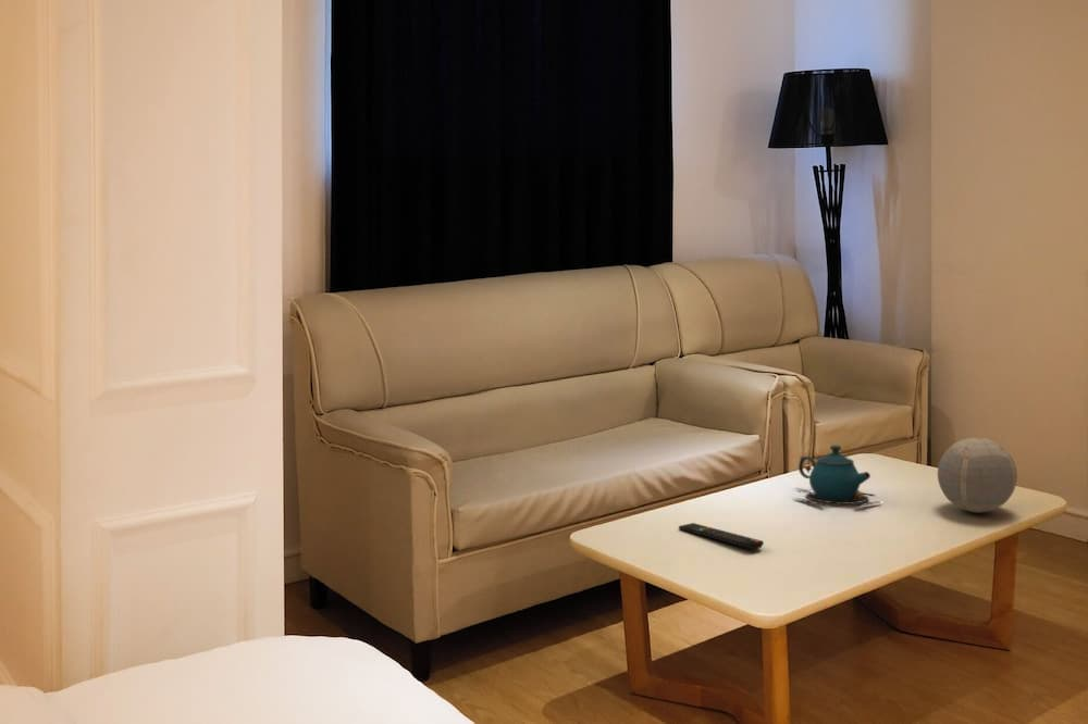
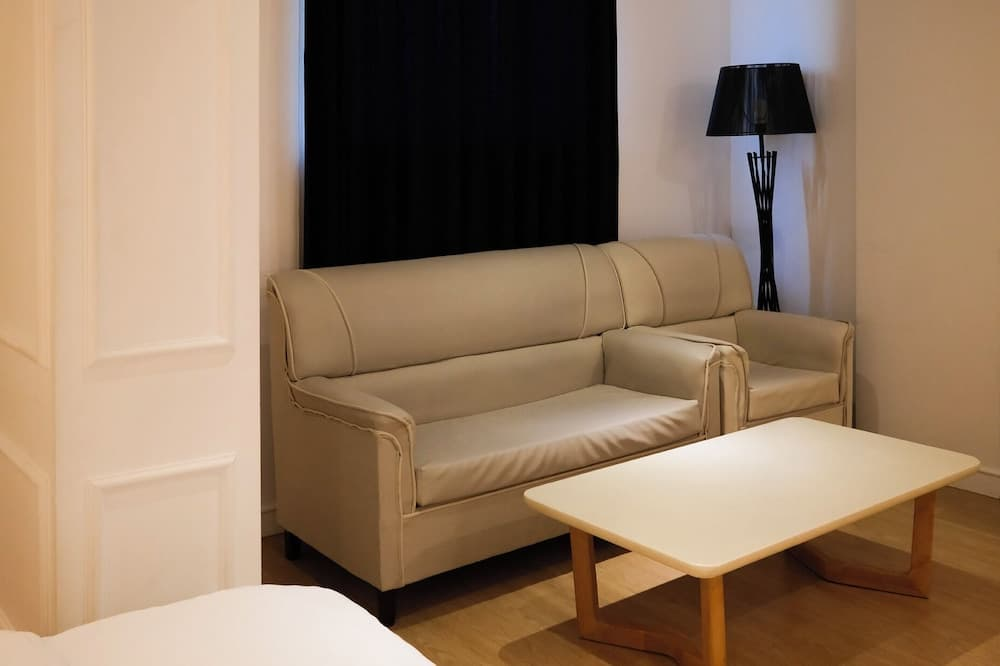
- decorative orb (976, 474)
- teapot (836, 471)
- remote control (720, 536)
